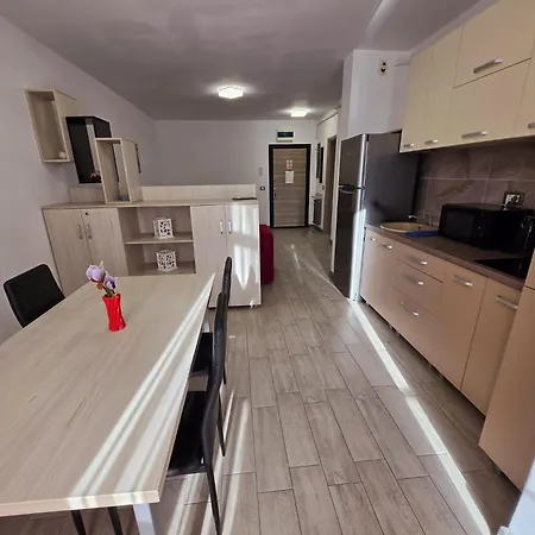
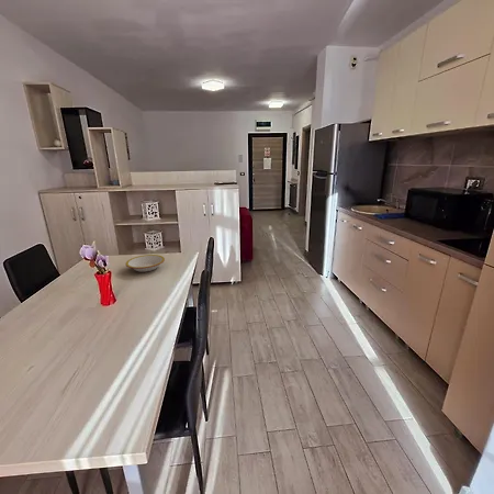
+ bowl (146, 263)
